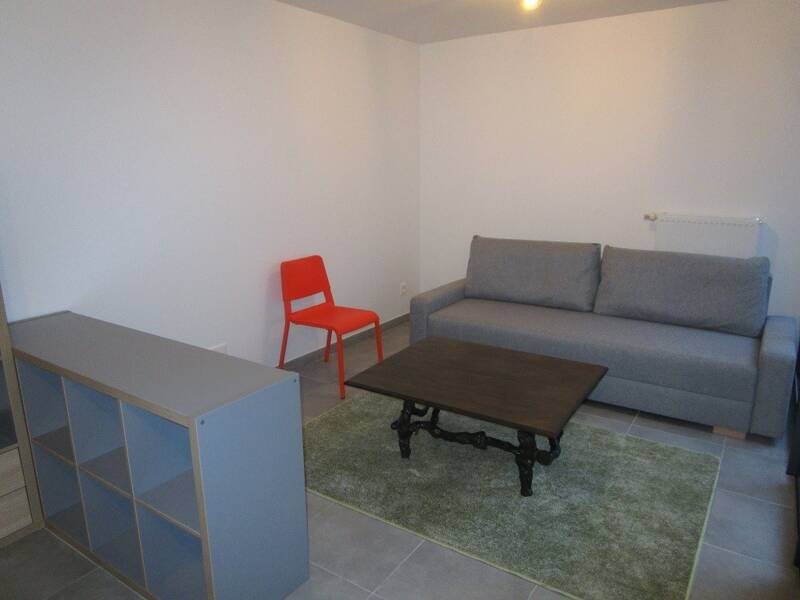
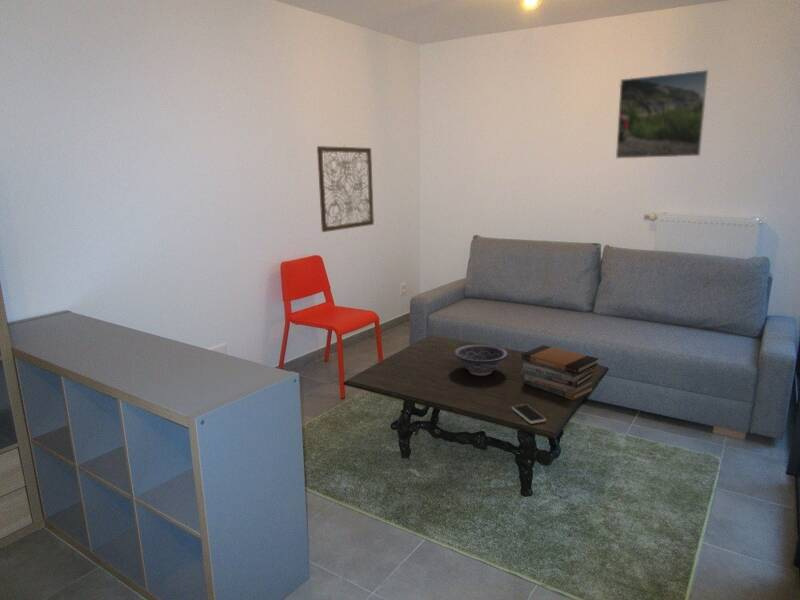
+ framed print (659, 116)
+ wall art (345, 188)
+ smartphone (528, 413)
+ book stack (558, 371)
+ decorative bowl (480, 362)
